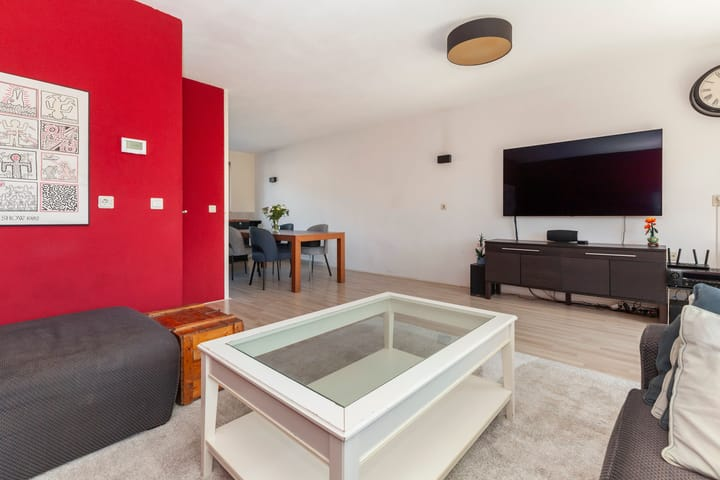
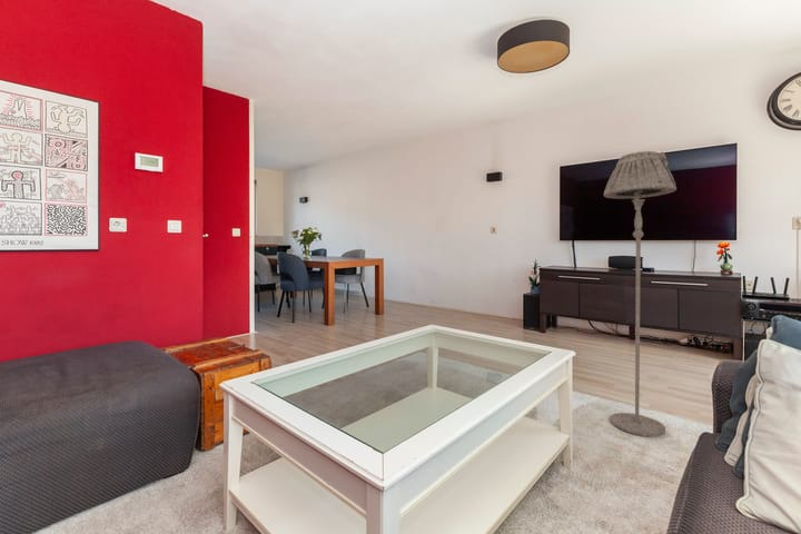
+ floor lamp (637, 290)
